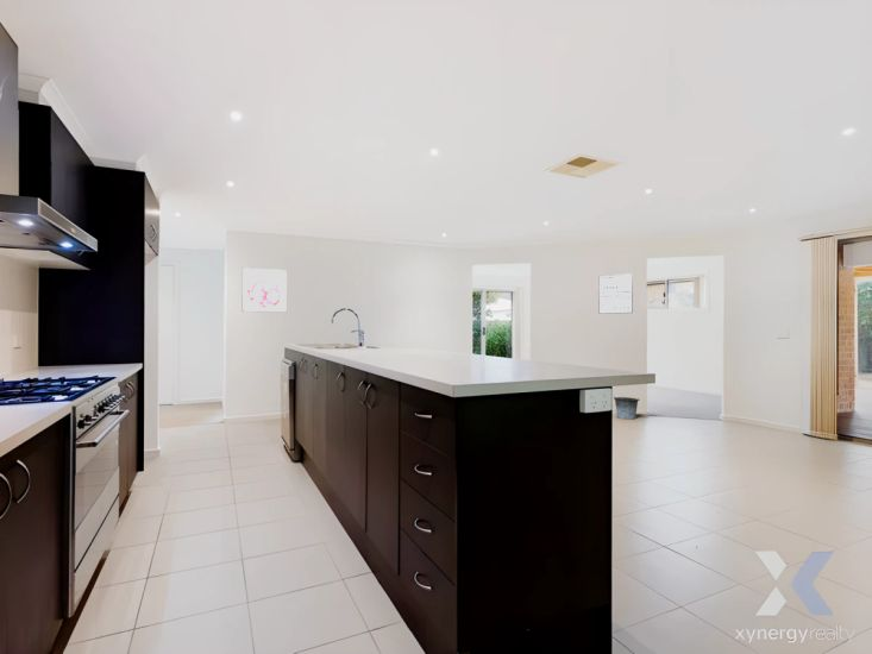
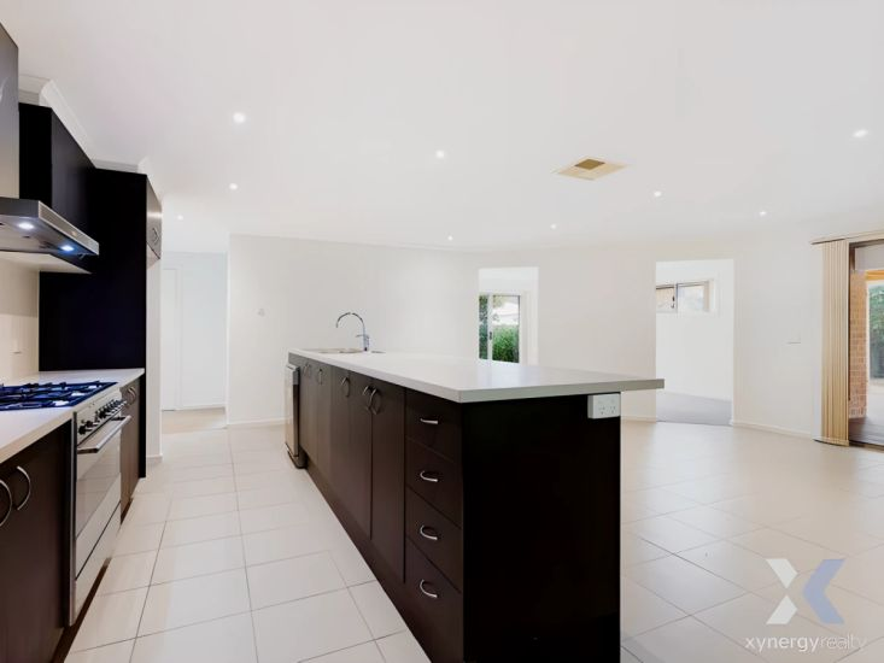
- bucket (626, 407)
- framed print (264, 290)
- wall art (615, 294)
